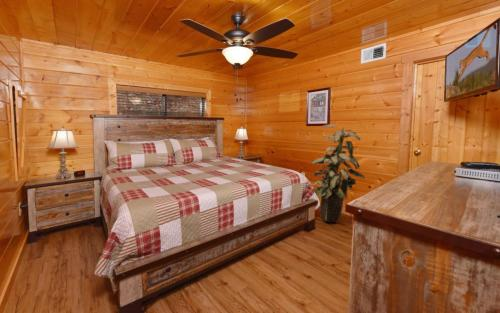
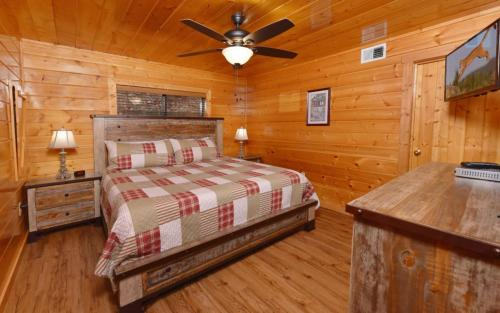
- indoor plant (333, 173)
